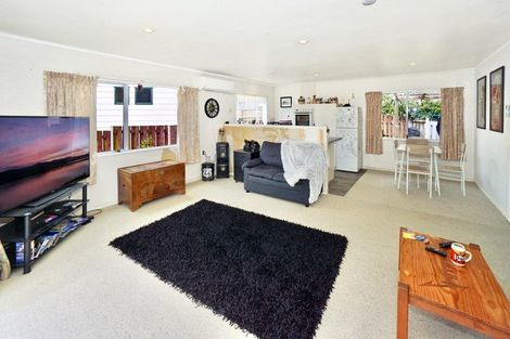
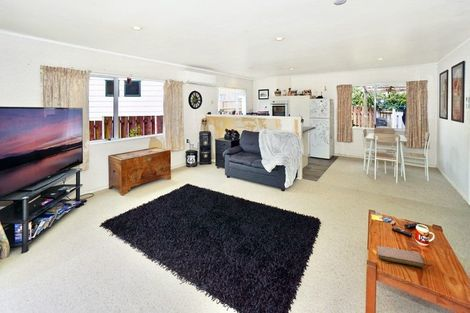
+ notebook (398, 255)
